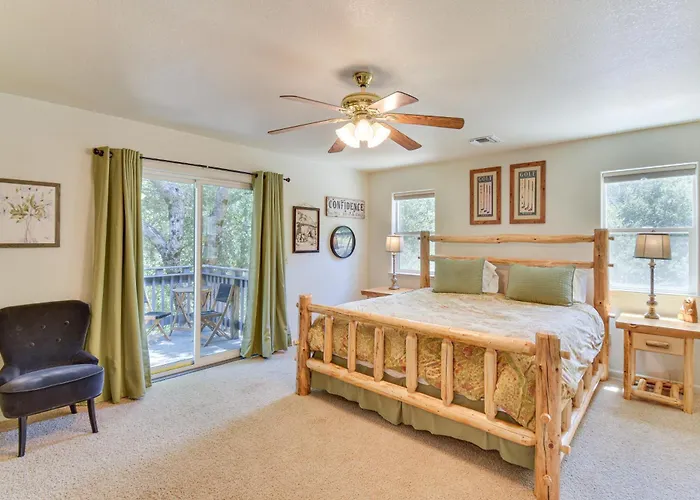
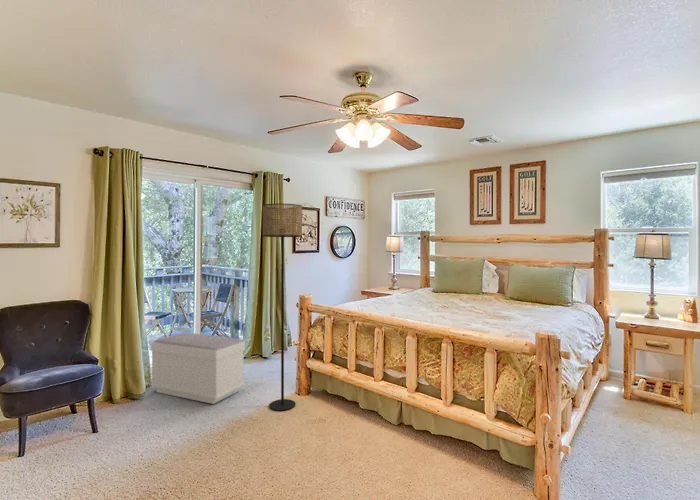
+ bench (198, 364)
+ floor lamp (282, 305)
